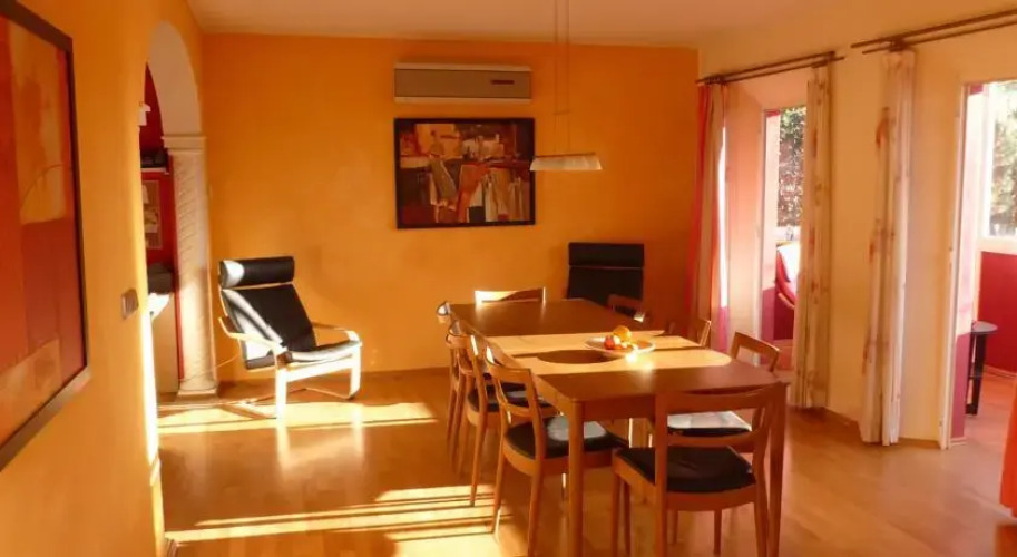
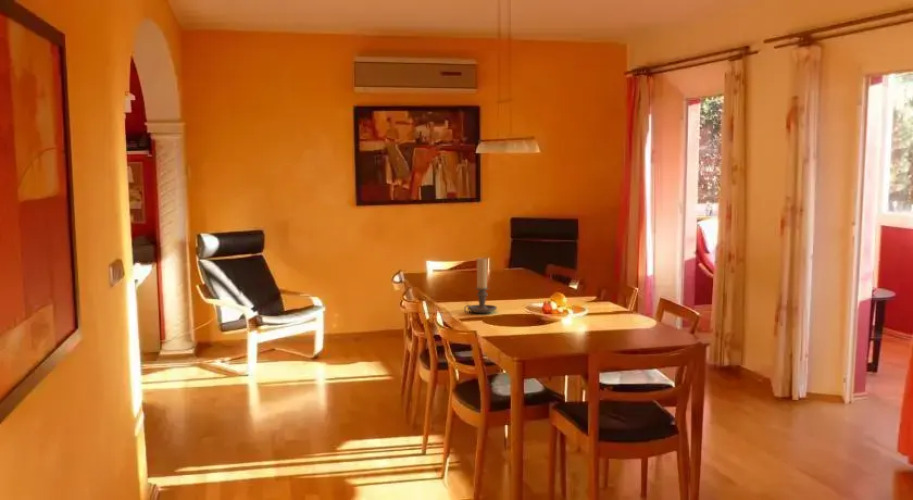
+ candle holder (479, 284)
